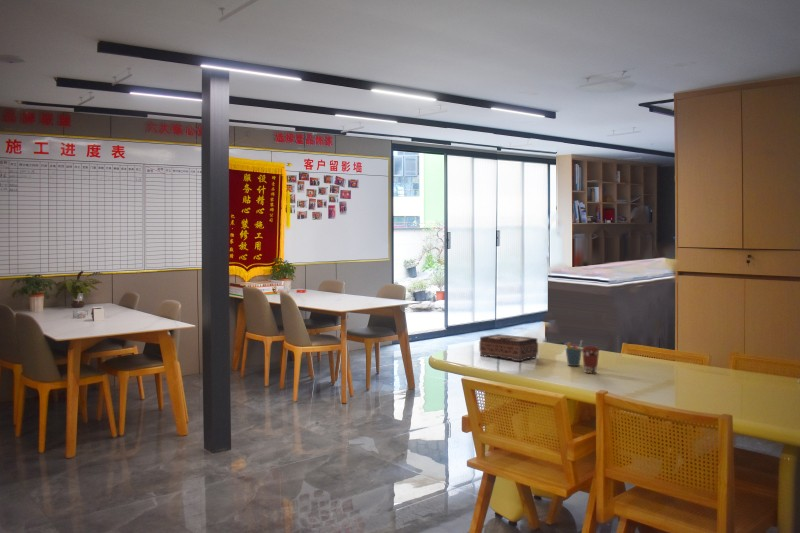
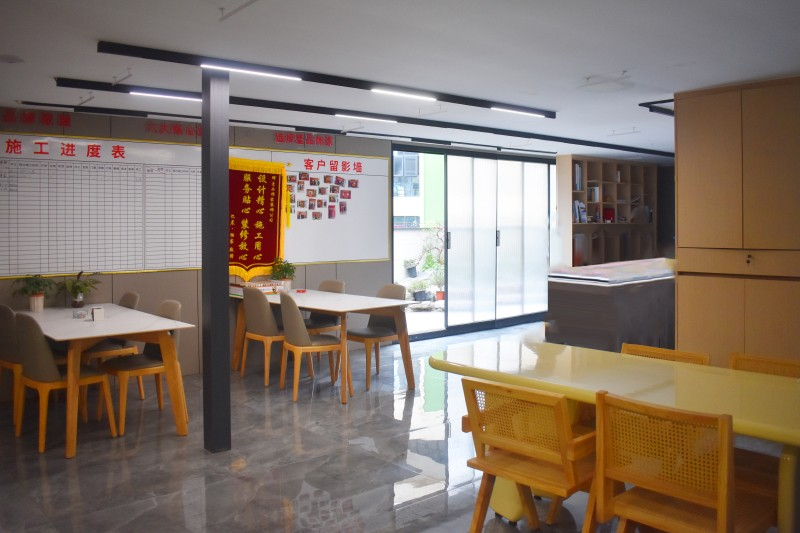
- coffee cup (590, 359)
- pen holder (573, 352)
- tissue box (508, 347)
